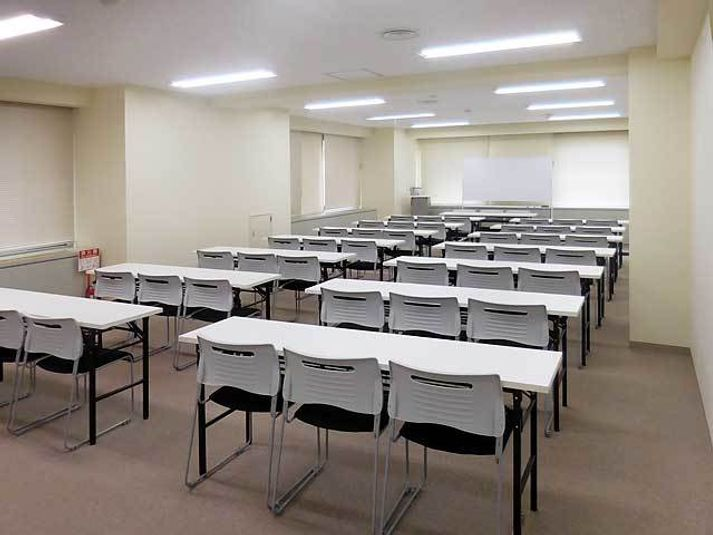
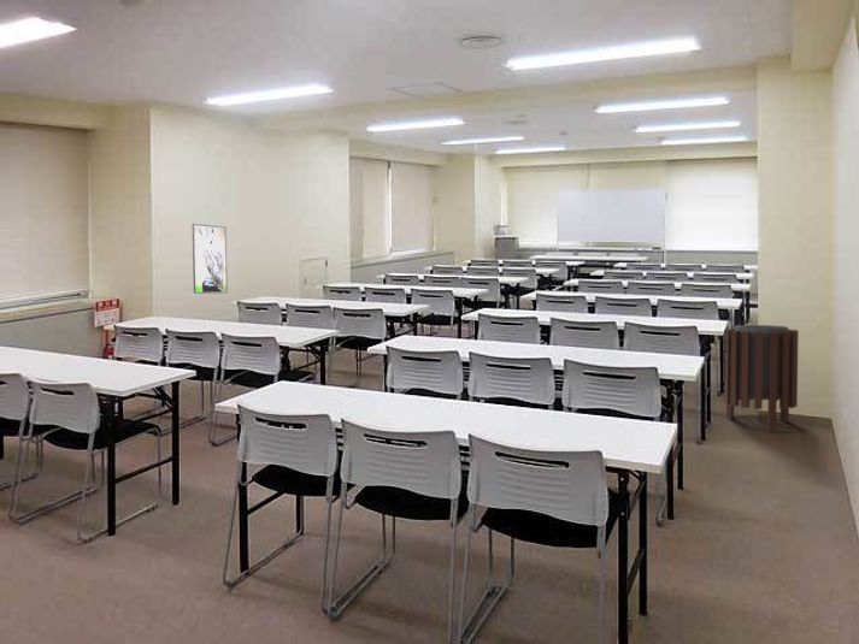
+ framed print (210, 259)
+ trash can (760, 374)
